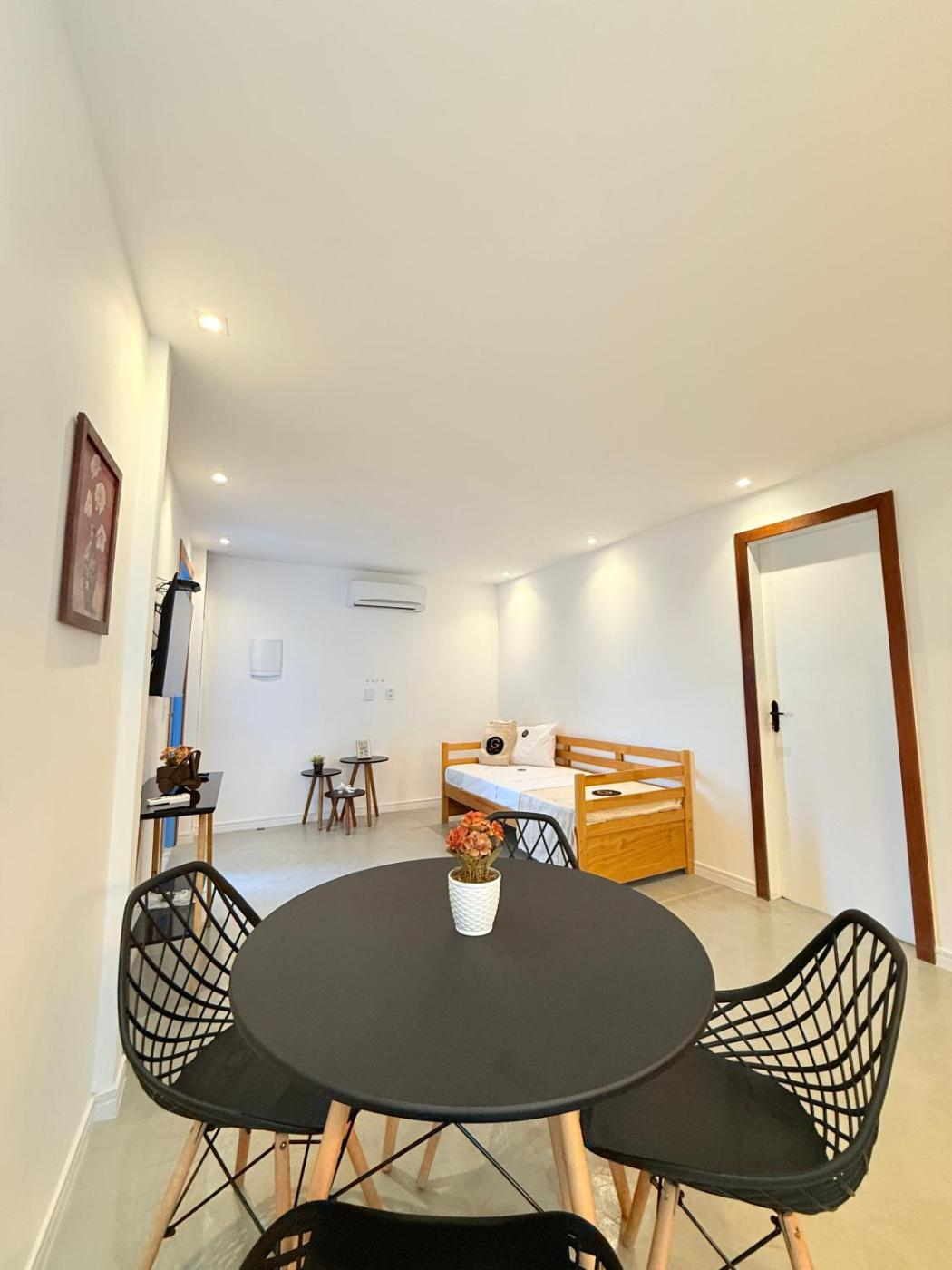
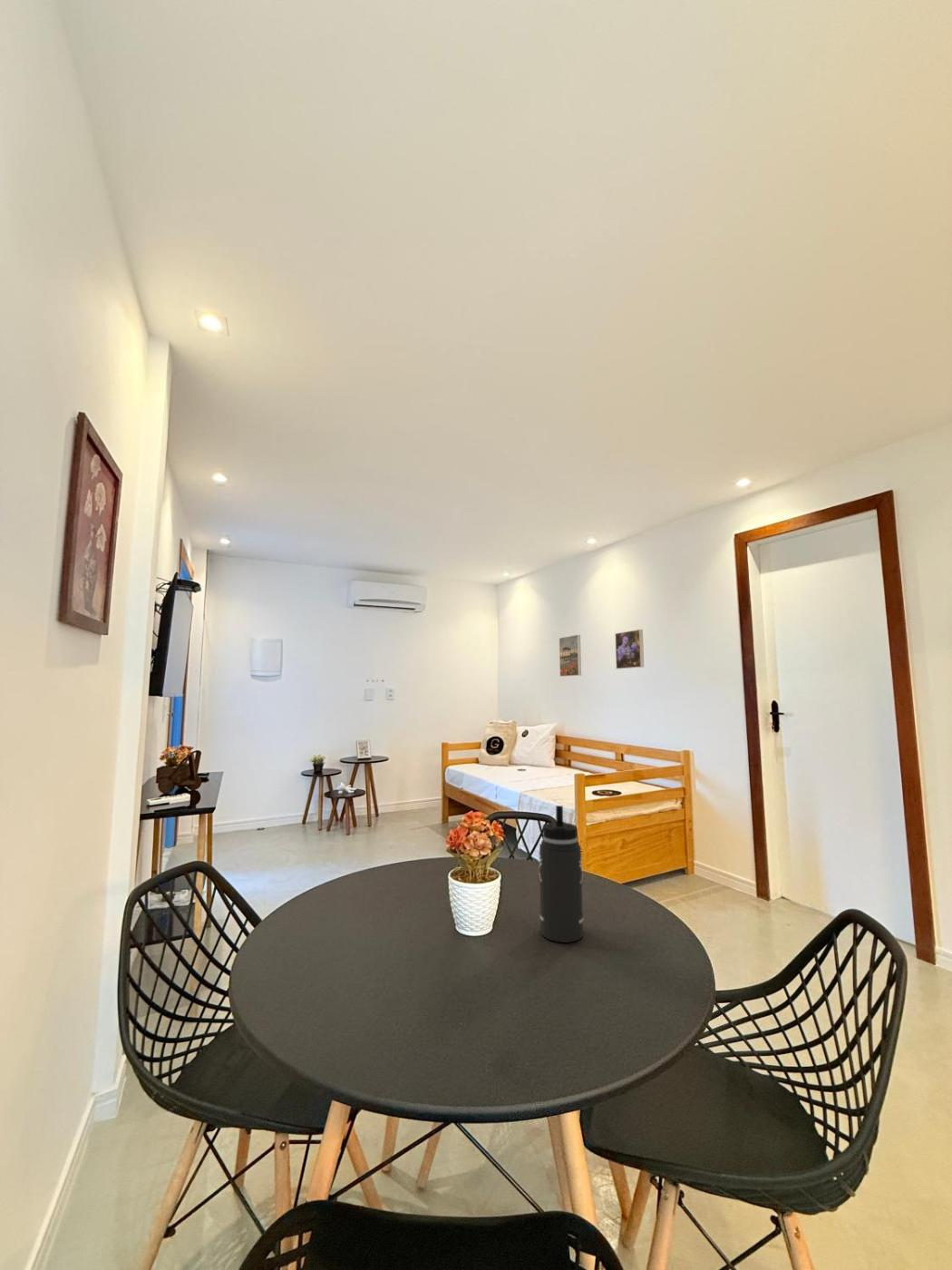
+ thermos bottle (560, 866)
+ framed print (628, 650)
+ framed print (569, 656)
